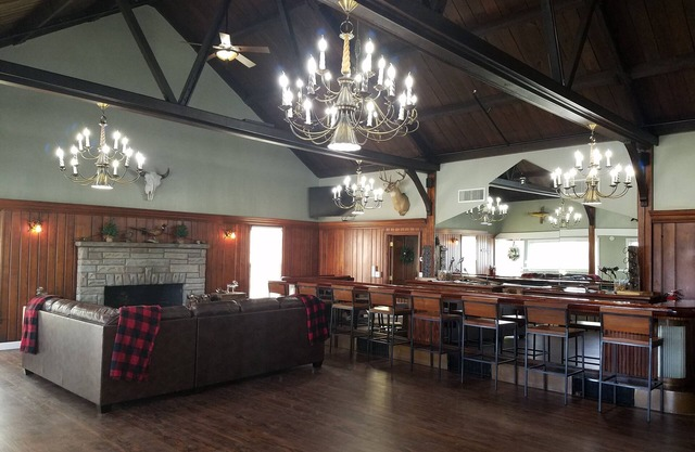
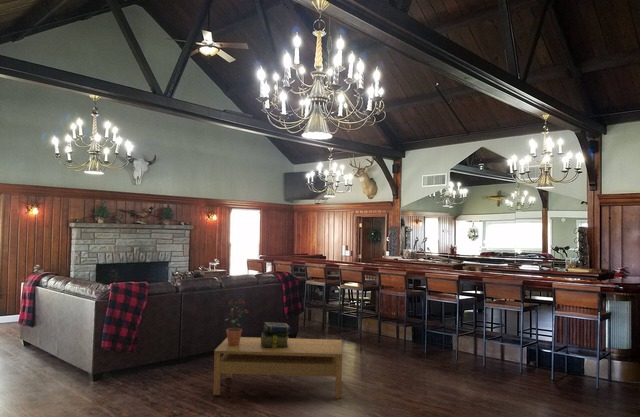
+ potted plant (234, 321)
+ stack of books (275, 334)
+ coffee table (280, 365)
